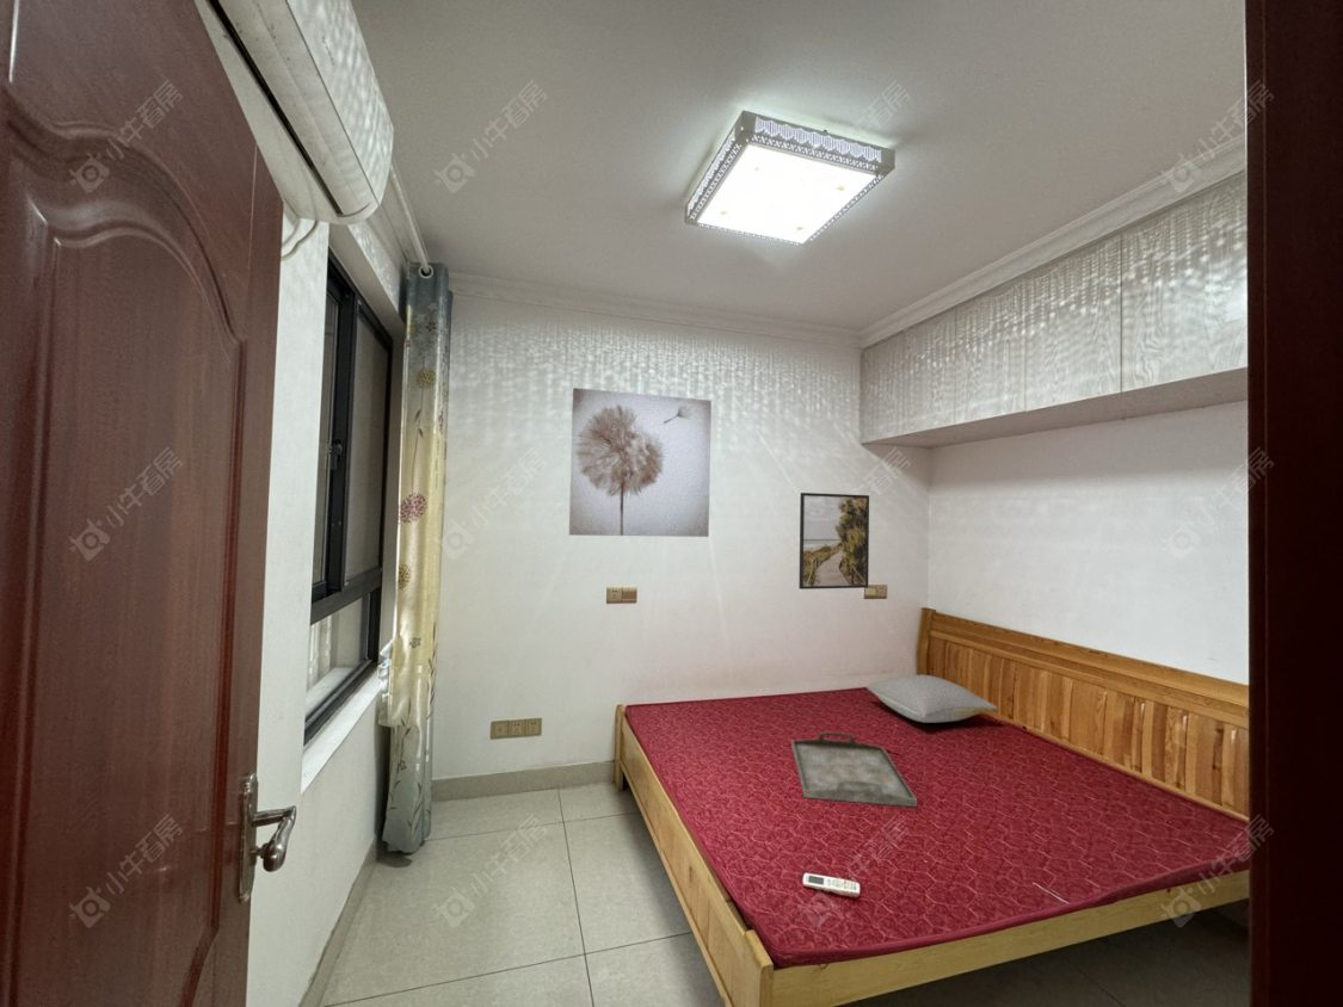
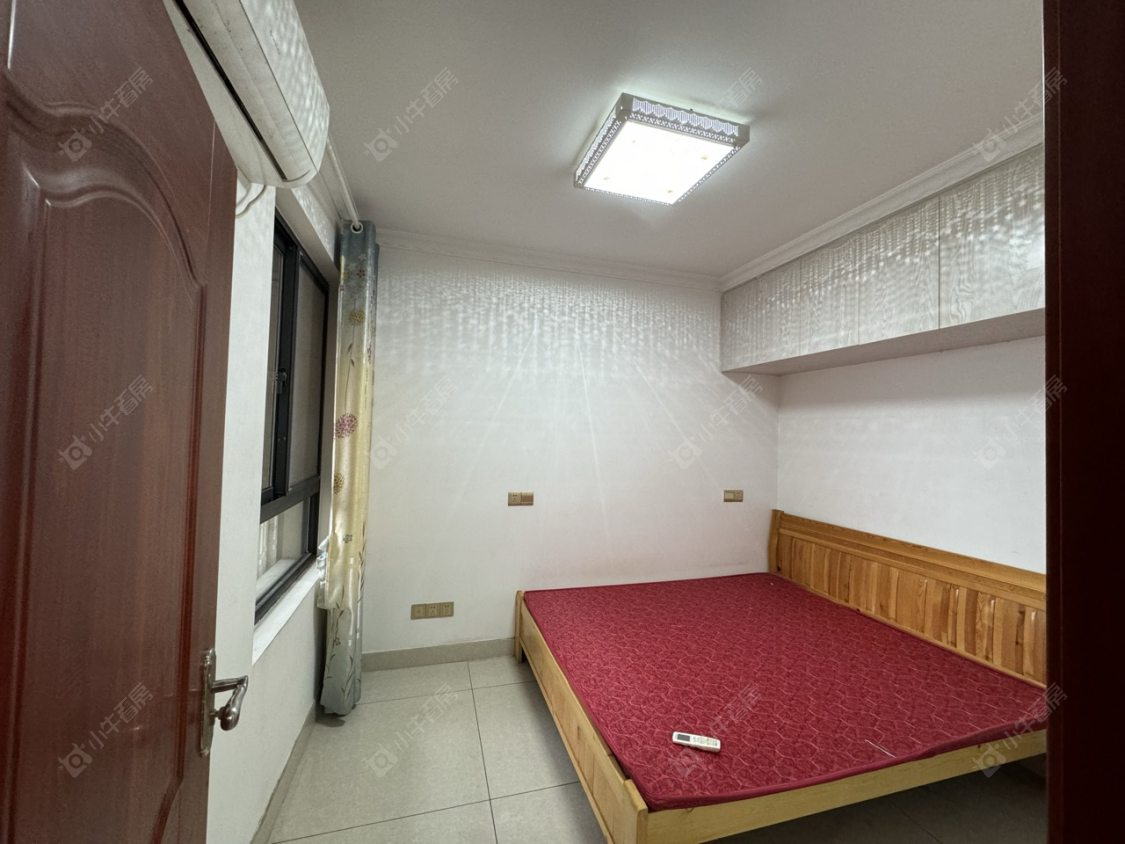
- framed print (834, 540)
- serving tray (846, 764)
- wall art (642, 464)
- pillow (928, 696)
